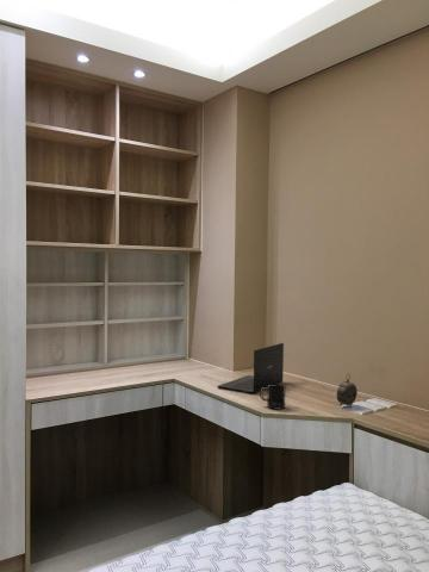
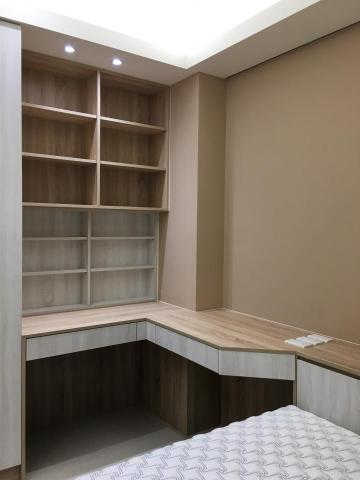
- alarm clock (347, 390)
- mug (272, 396)
- laptop (254, 365)
